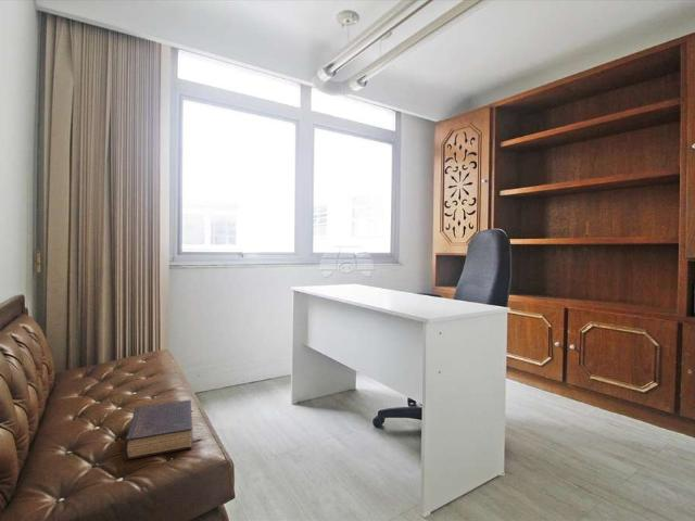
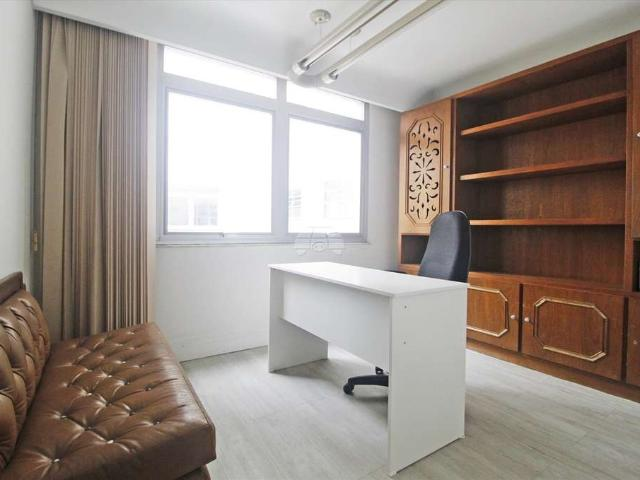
- book (161, 427)
